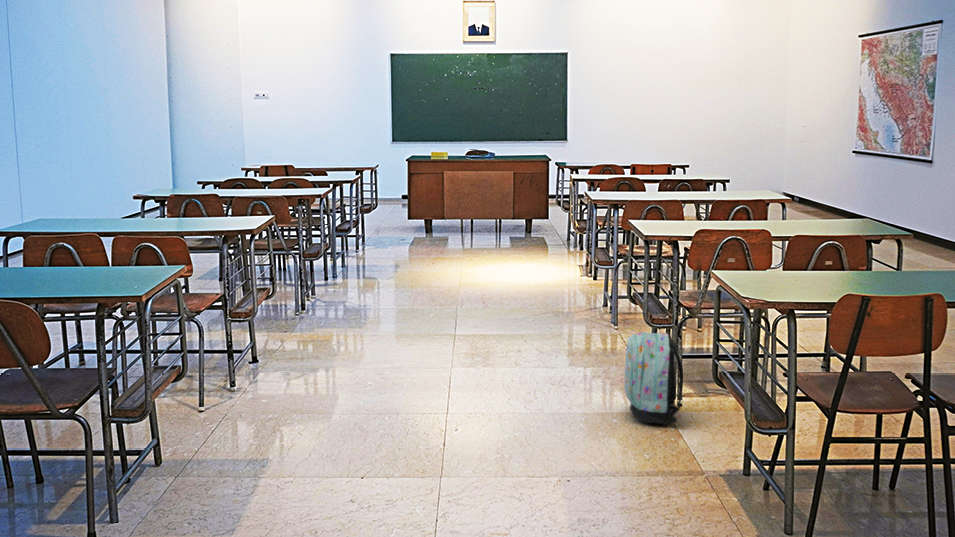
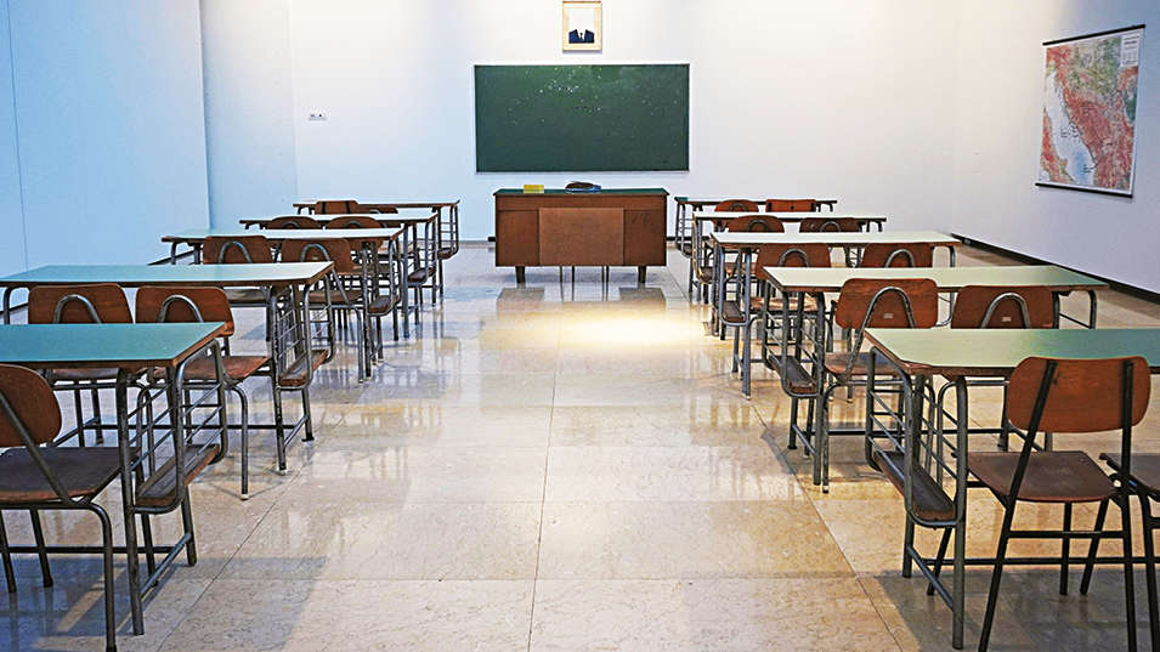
- backpack (651, 374)
